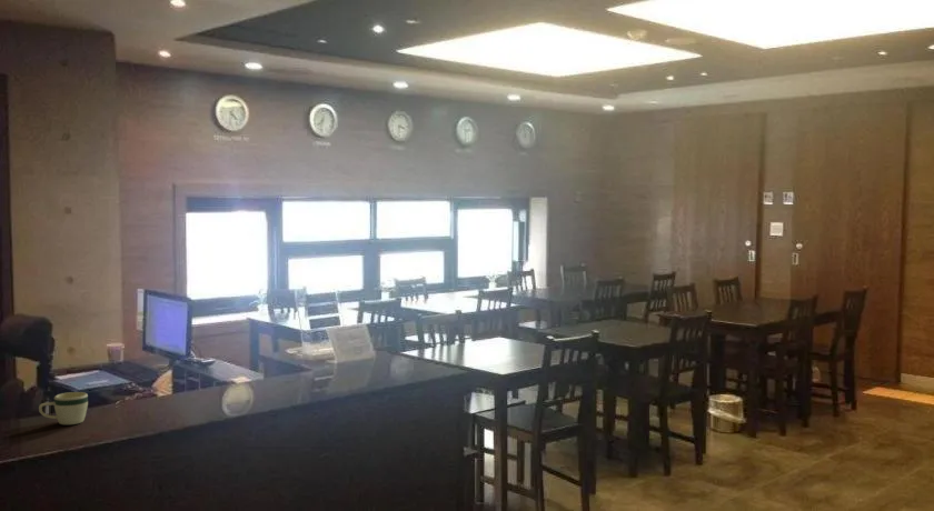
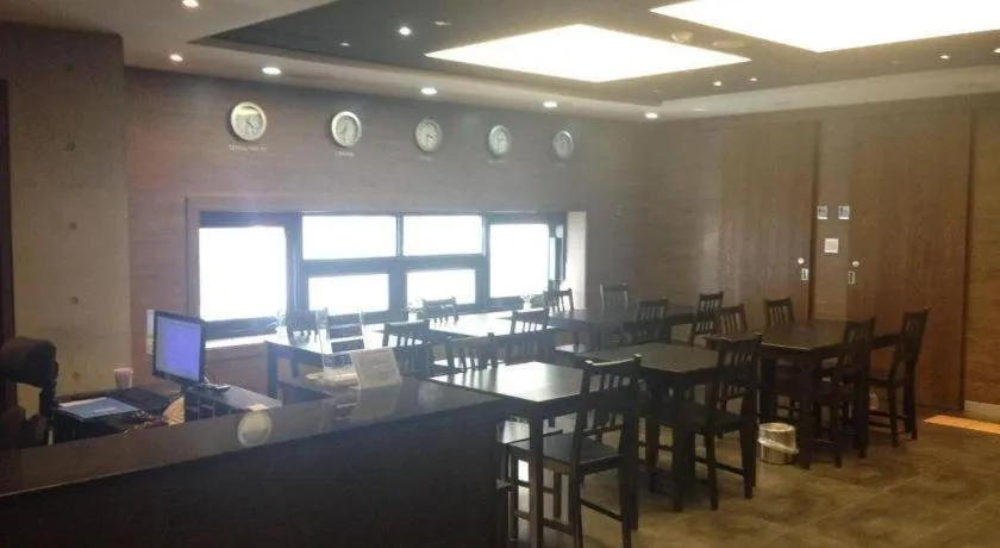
- mug (63, 409)
